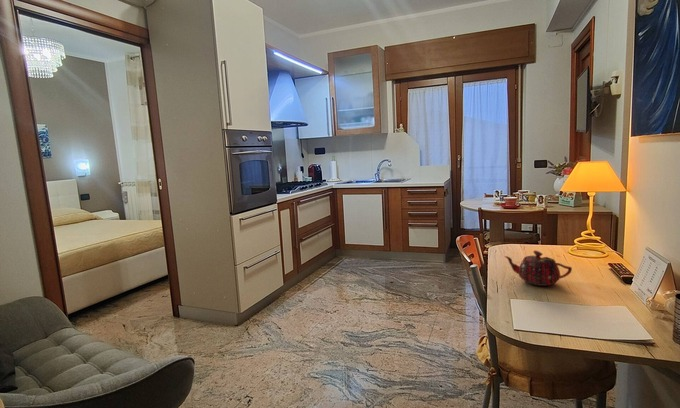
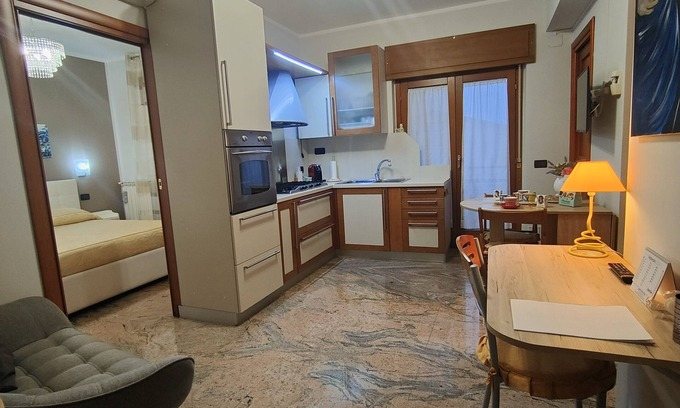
- teapot (536, 266)
